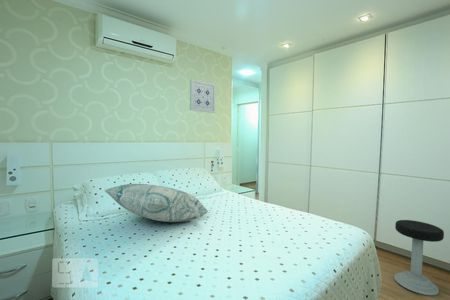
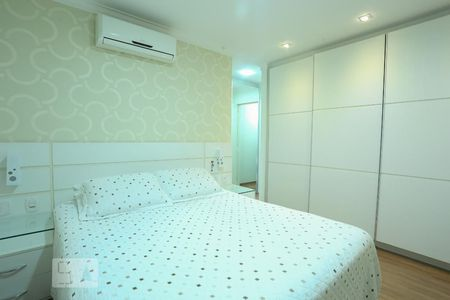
- decorative pillow (156, 203)
- wall art (202, 96)
- stool (417, 255)
